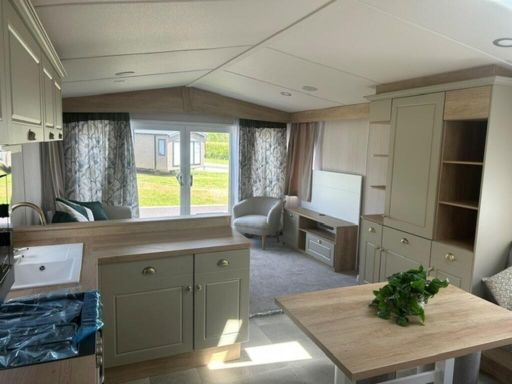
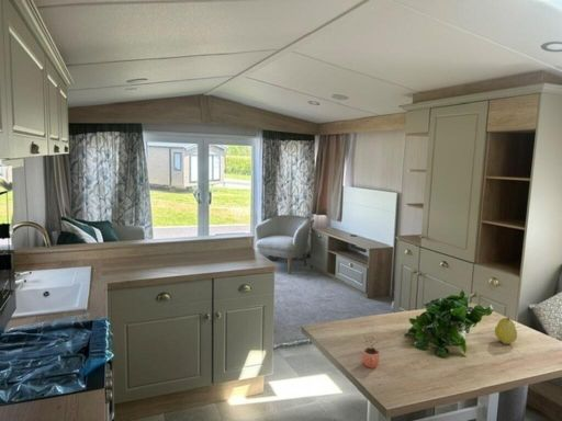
+ fruit (505, 329)
+ cocoa (371, 352)
